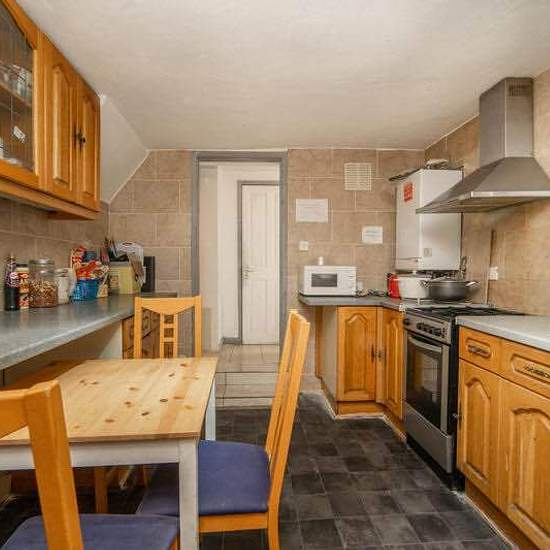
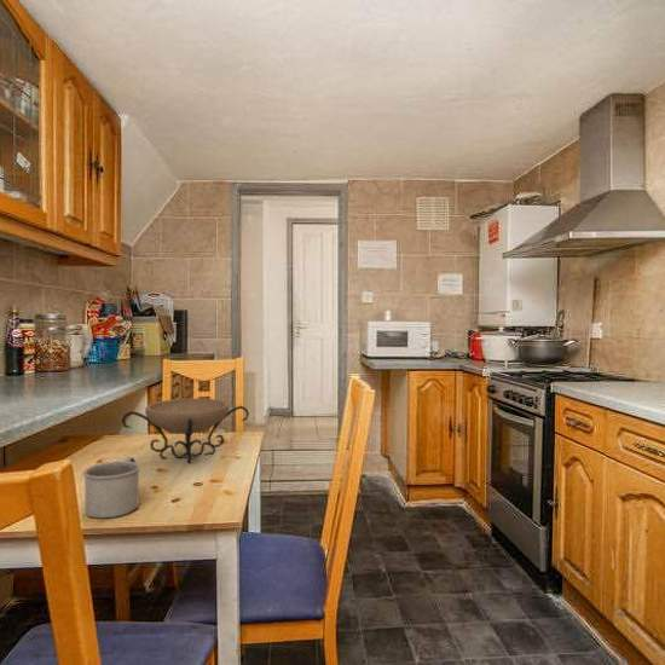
+ mug (114, 486)
+ decorative bowl (187, 430)
